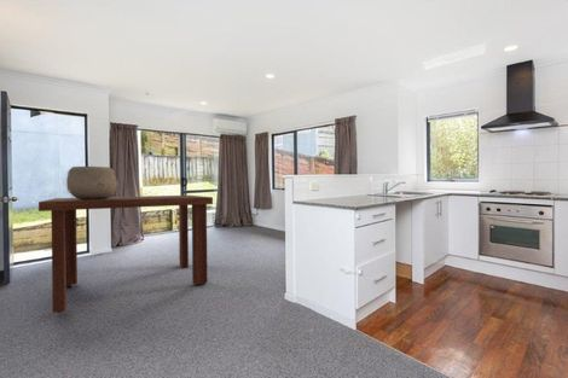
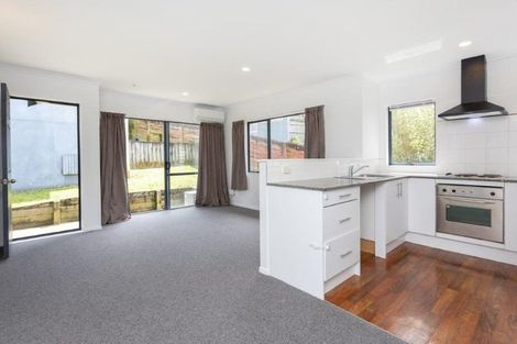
- dining table (134, 207)
- ceramic pot (93, 182)
